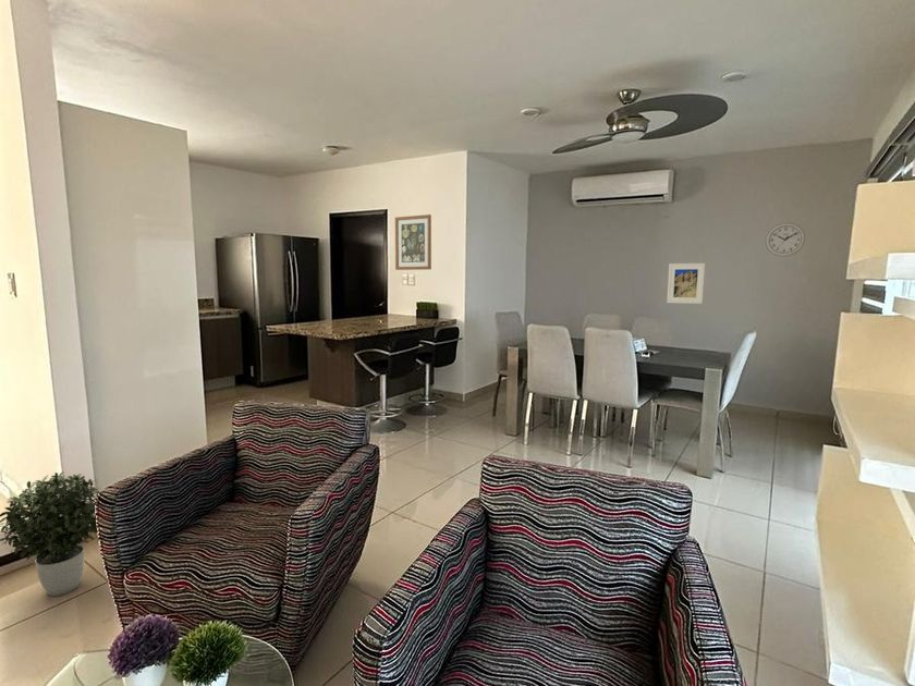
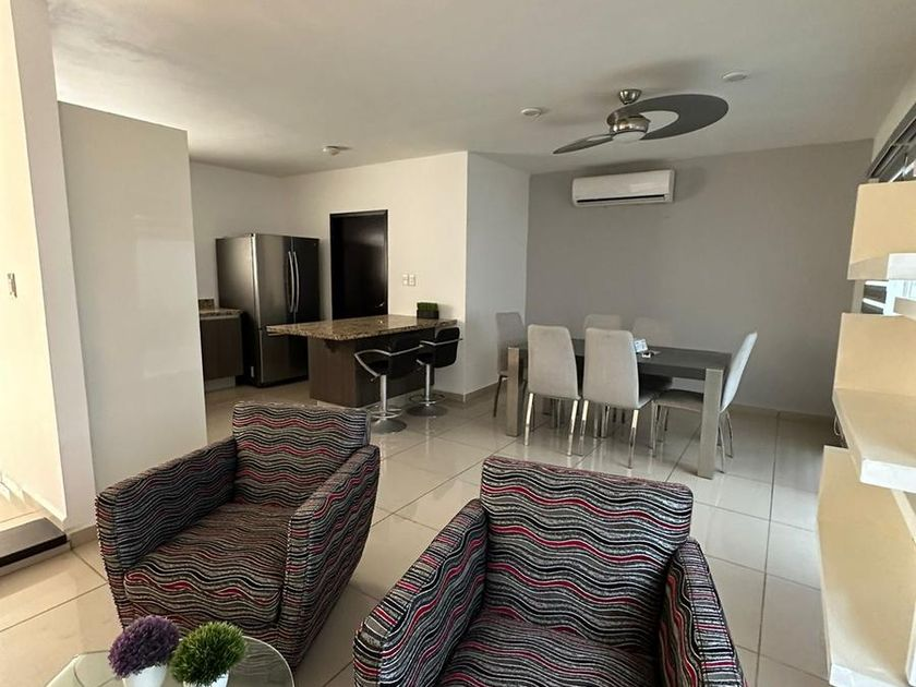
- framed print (685, 283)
- wall art (412, 243)
- wall clock (784, 240)
- potted plant (58, 532)
